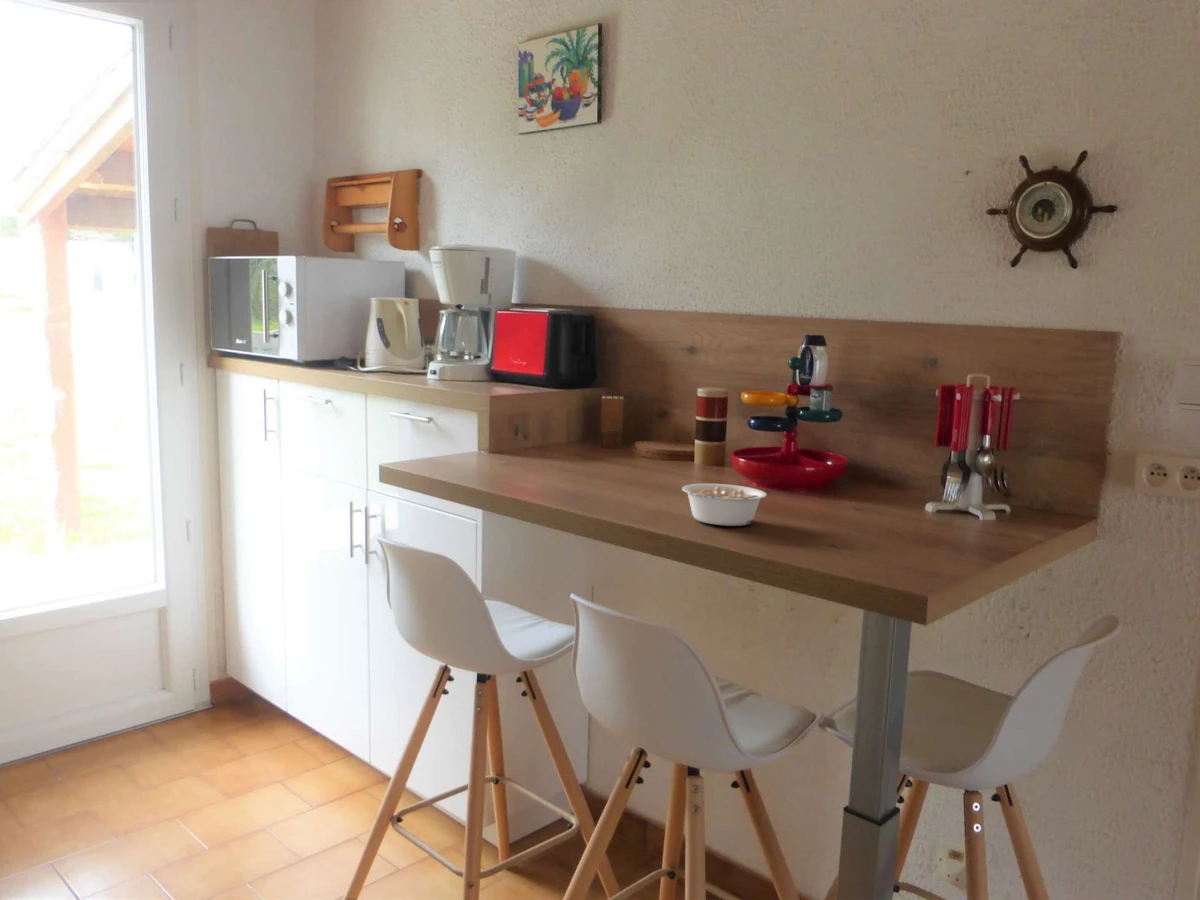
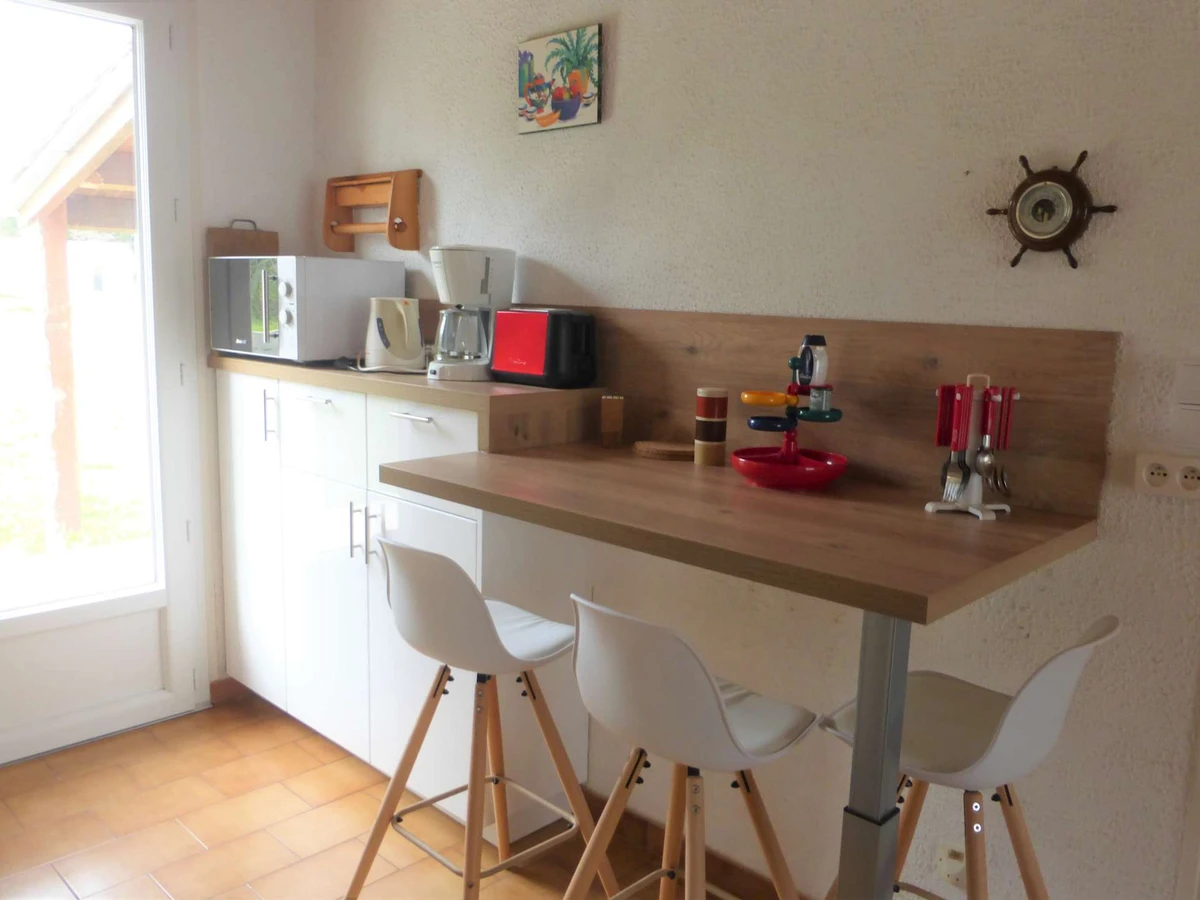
- legume (726, 502)
